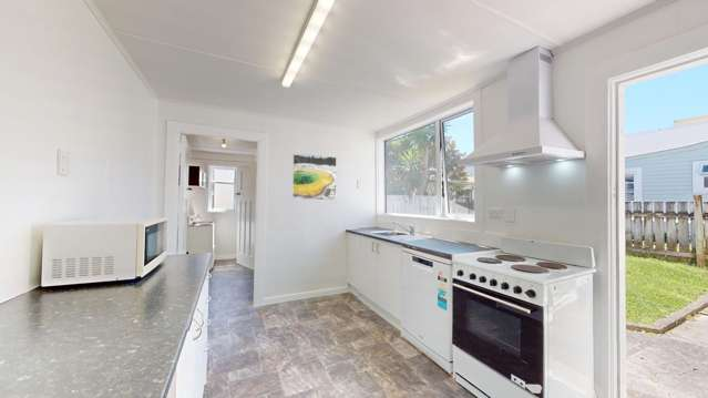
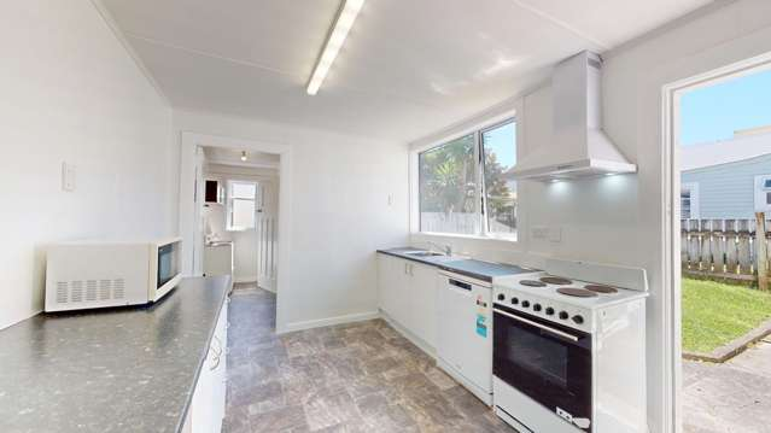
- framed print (315, 177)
